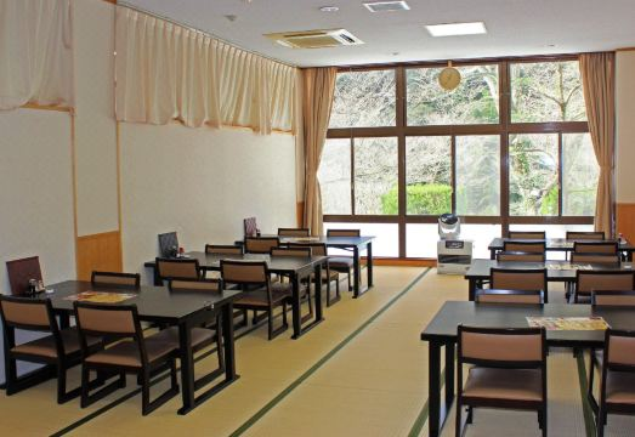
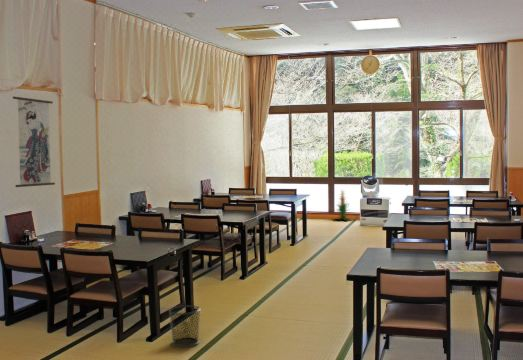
+ wall scroll (34, 136)
+ waste bin (185, 325)
+ indoor plant (342, 204)
